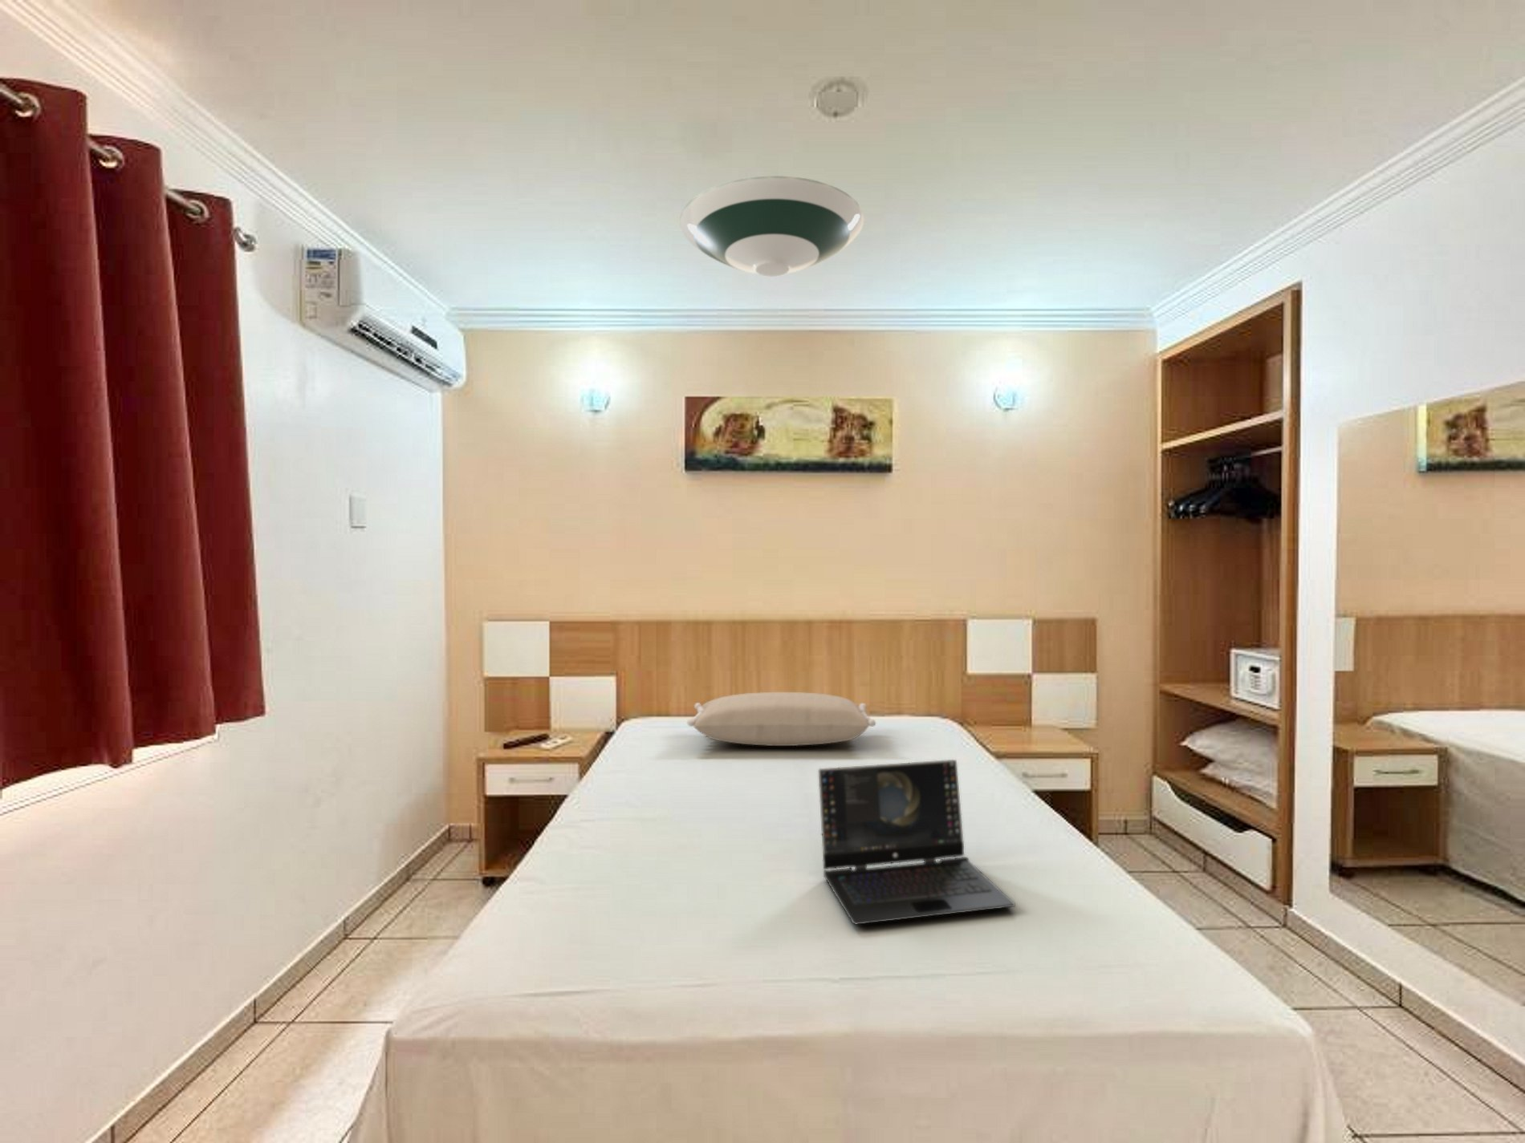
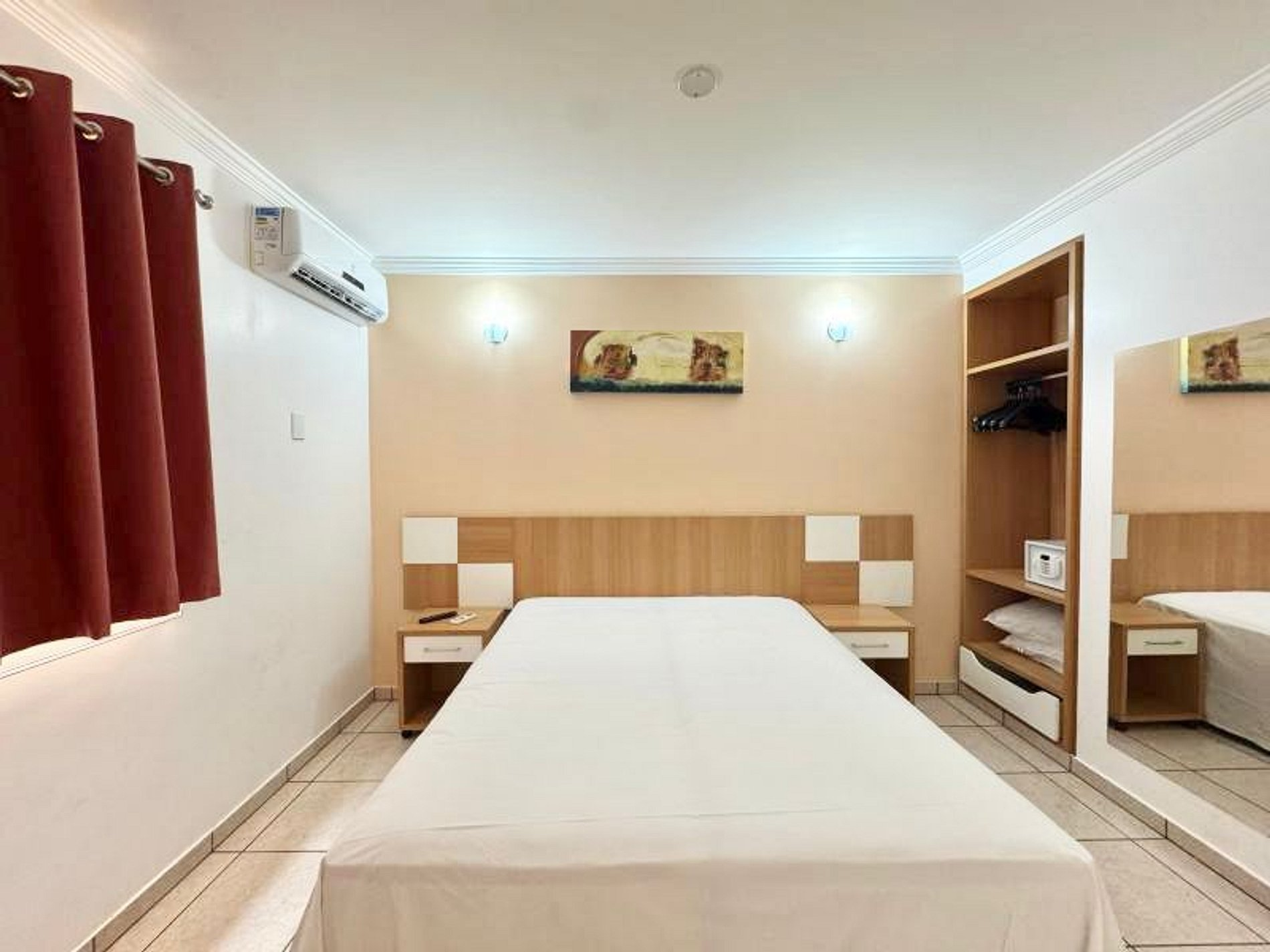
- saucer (771, 247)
- pillow (781, 717)
- laptop (910, 836)
